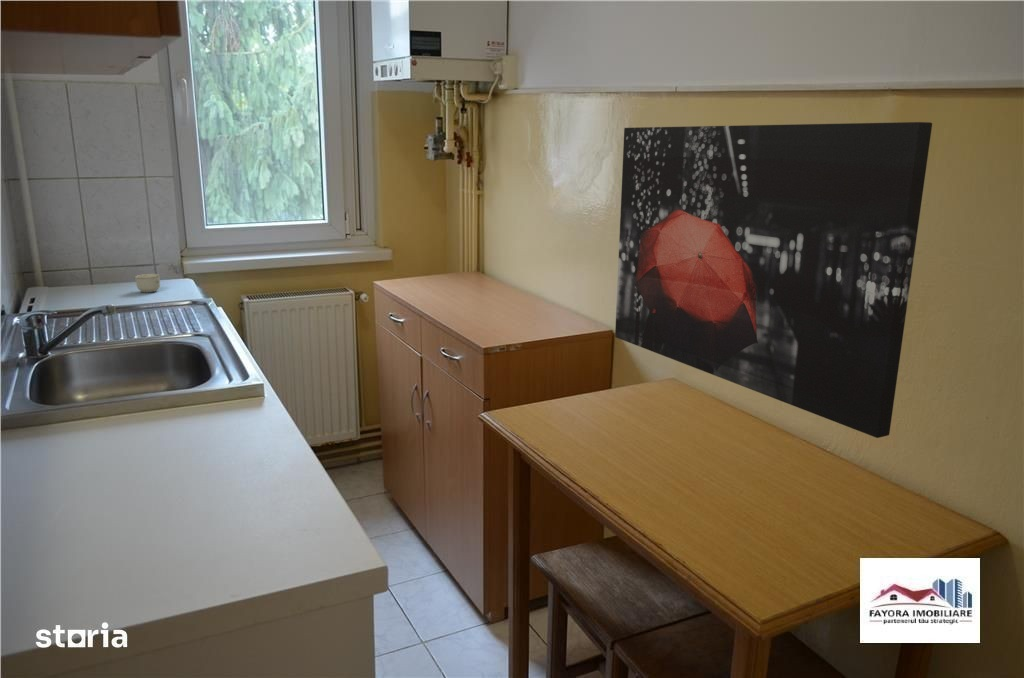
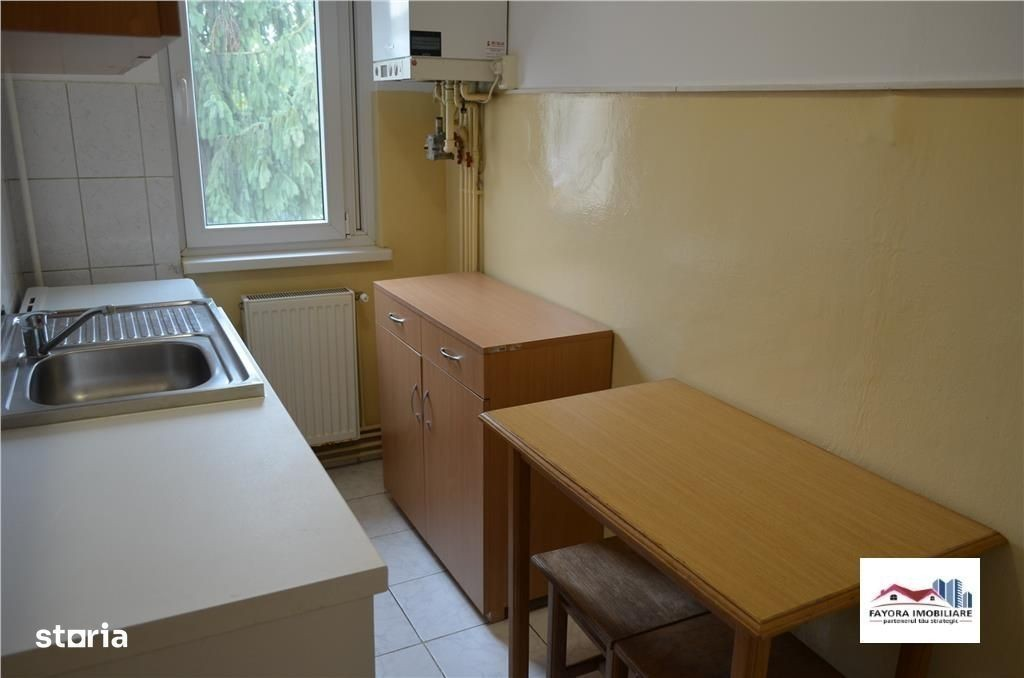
- cup (147, 282)
- wall art (734, 256)
